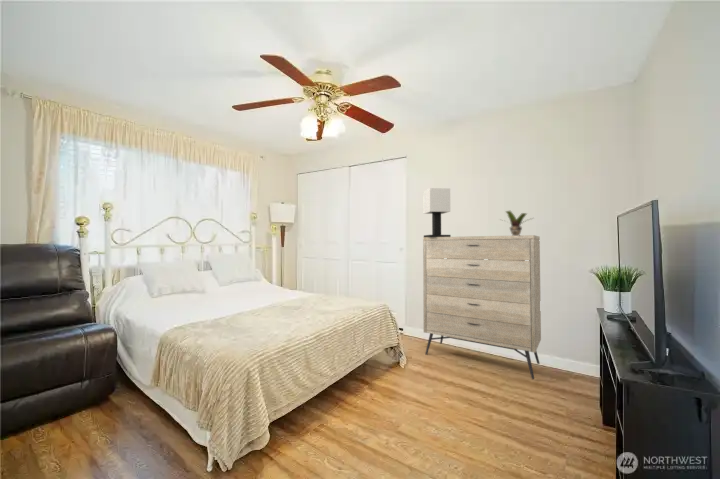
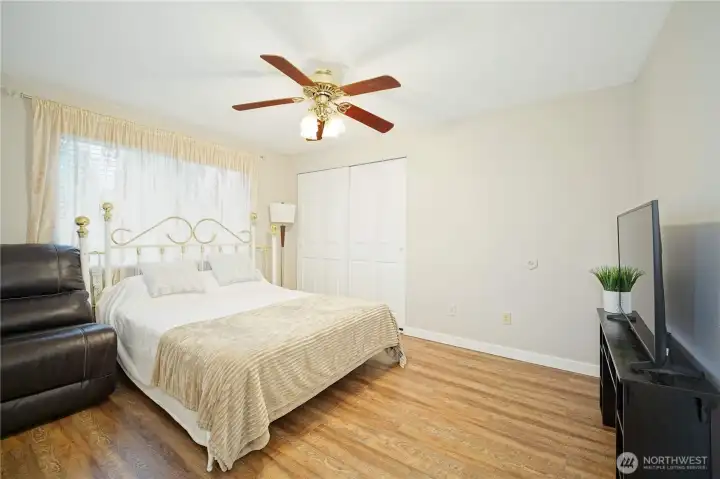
- dresser (479, 297)
- table lamp (436, 213)
- potted plant (516, 223)
